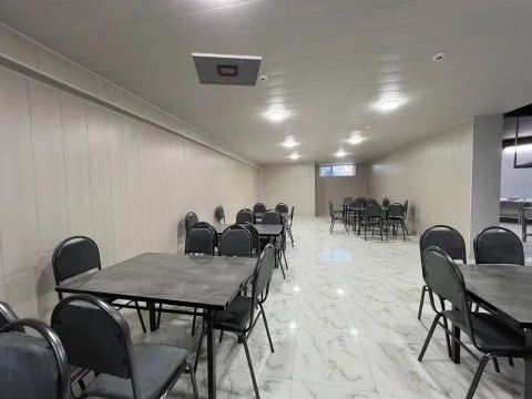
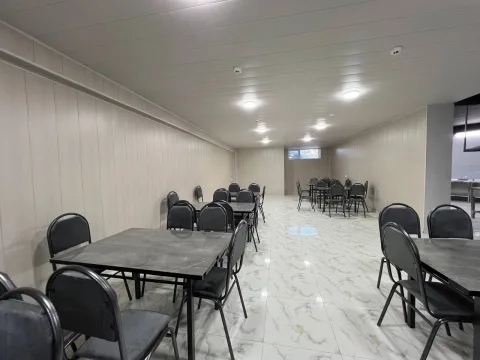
- ceiling vent (227, 71)
